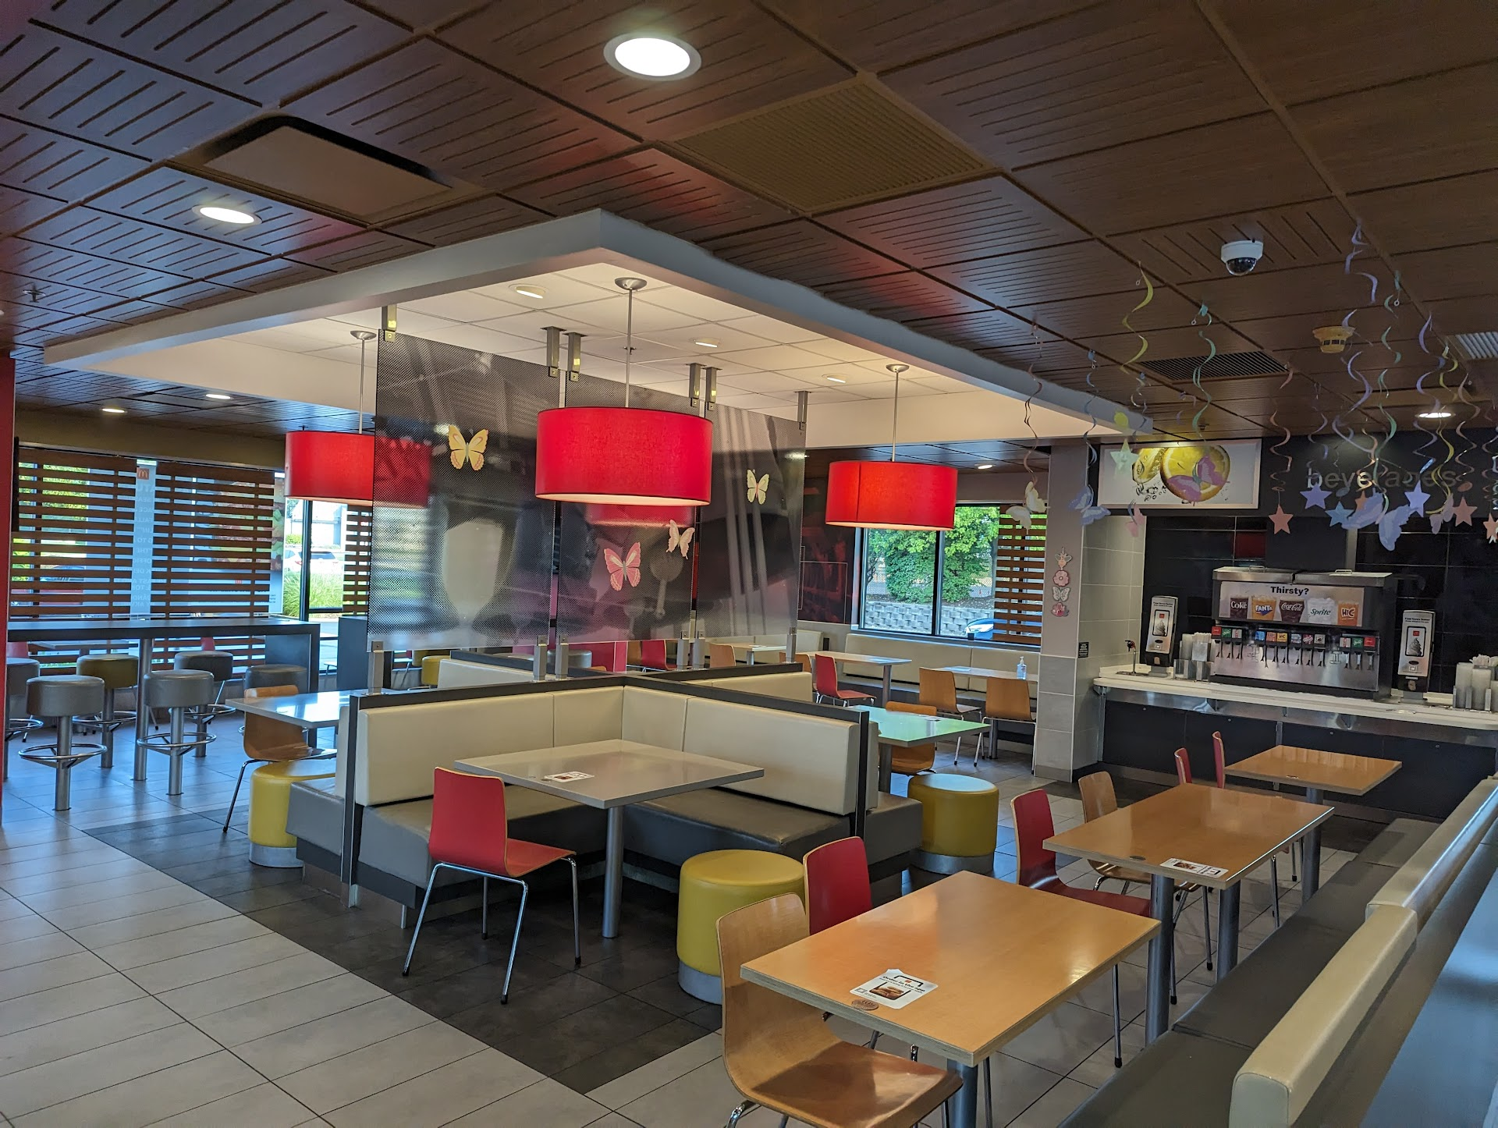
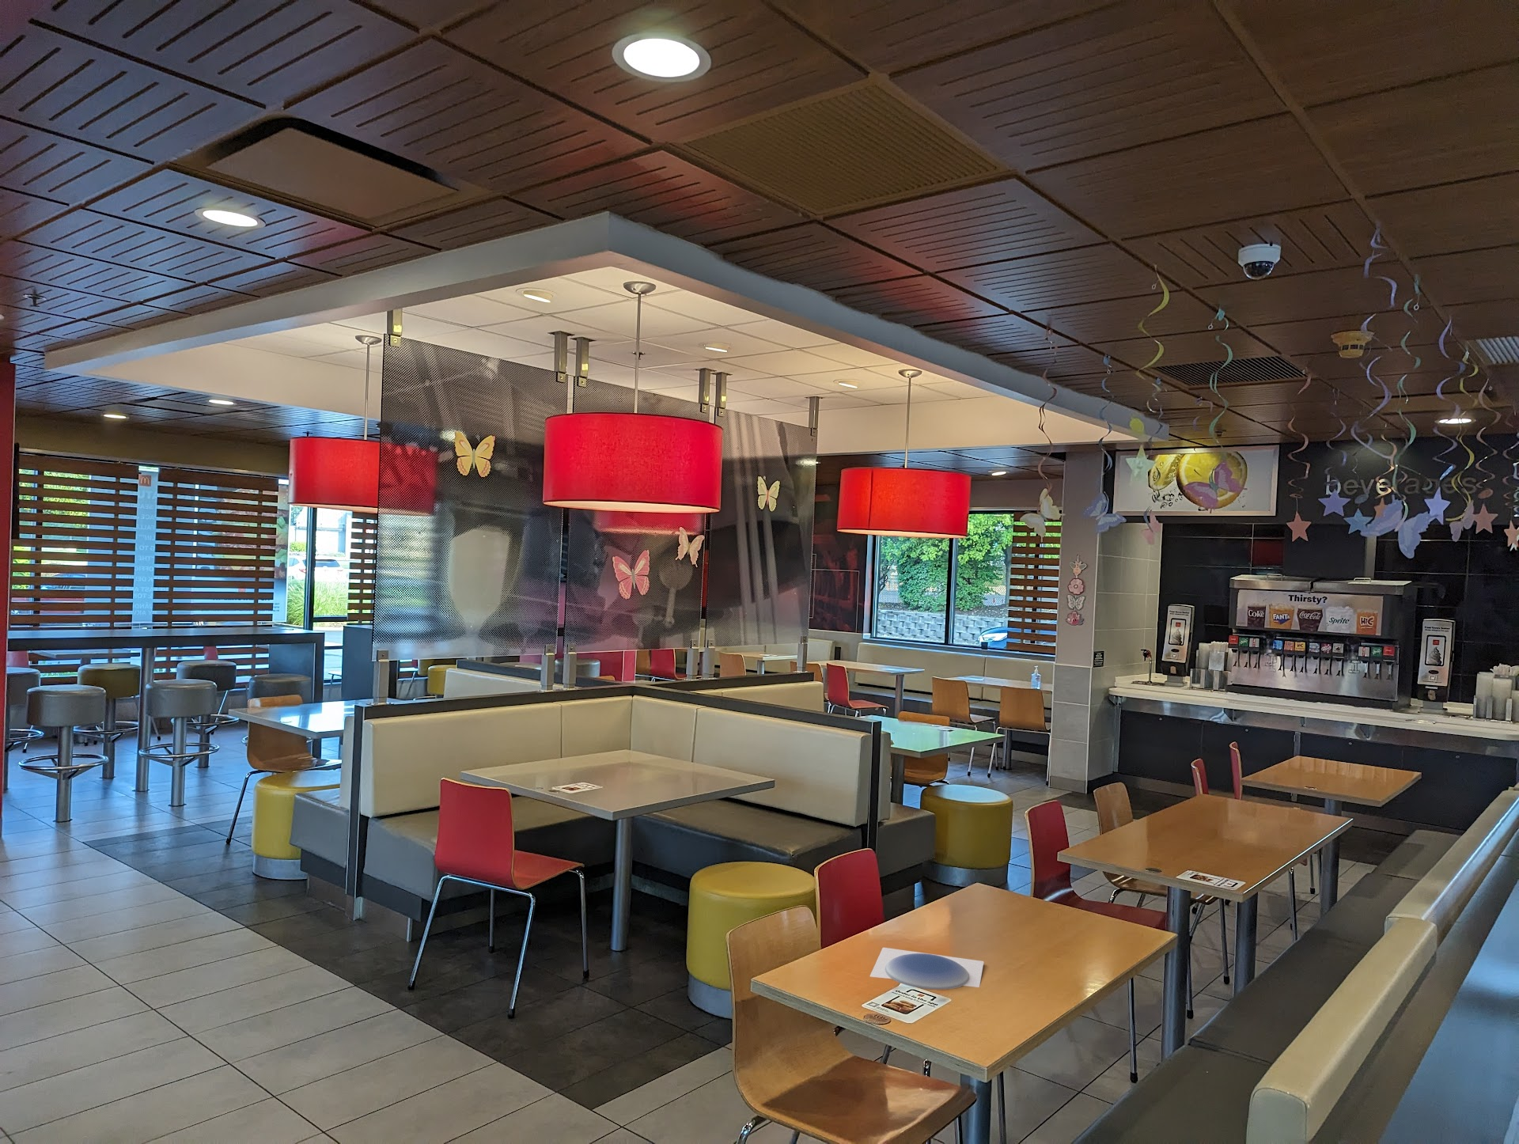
+ plate (927, 967)
